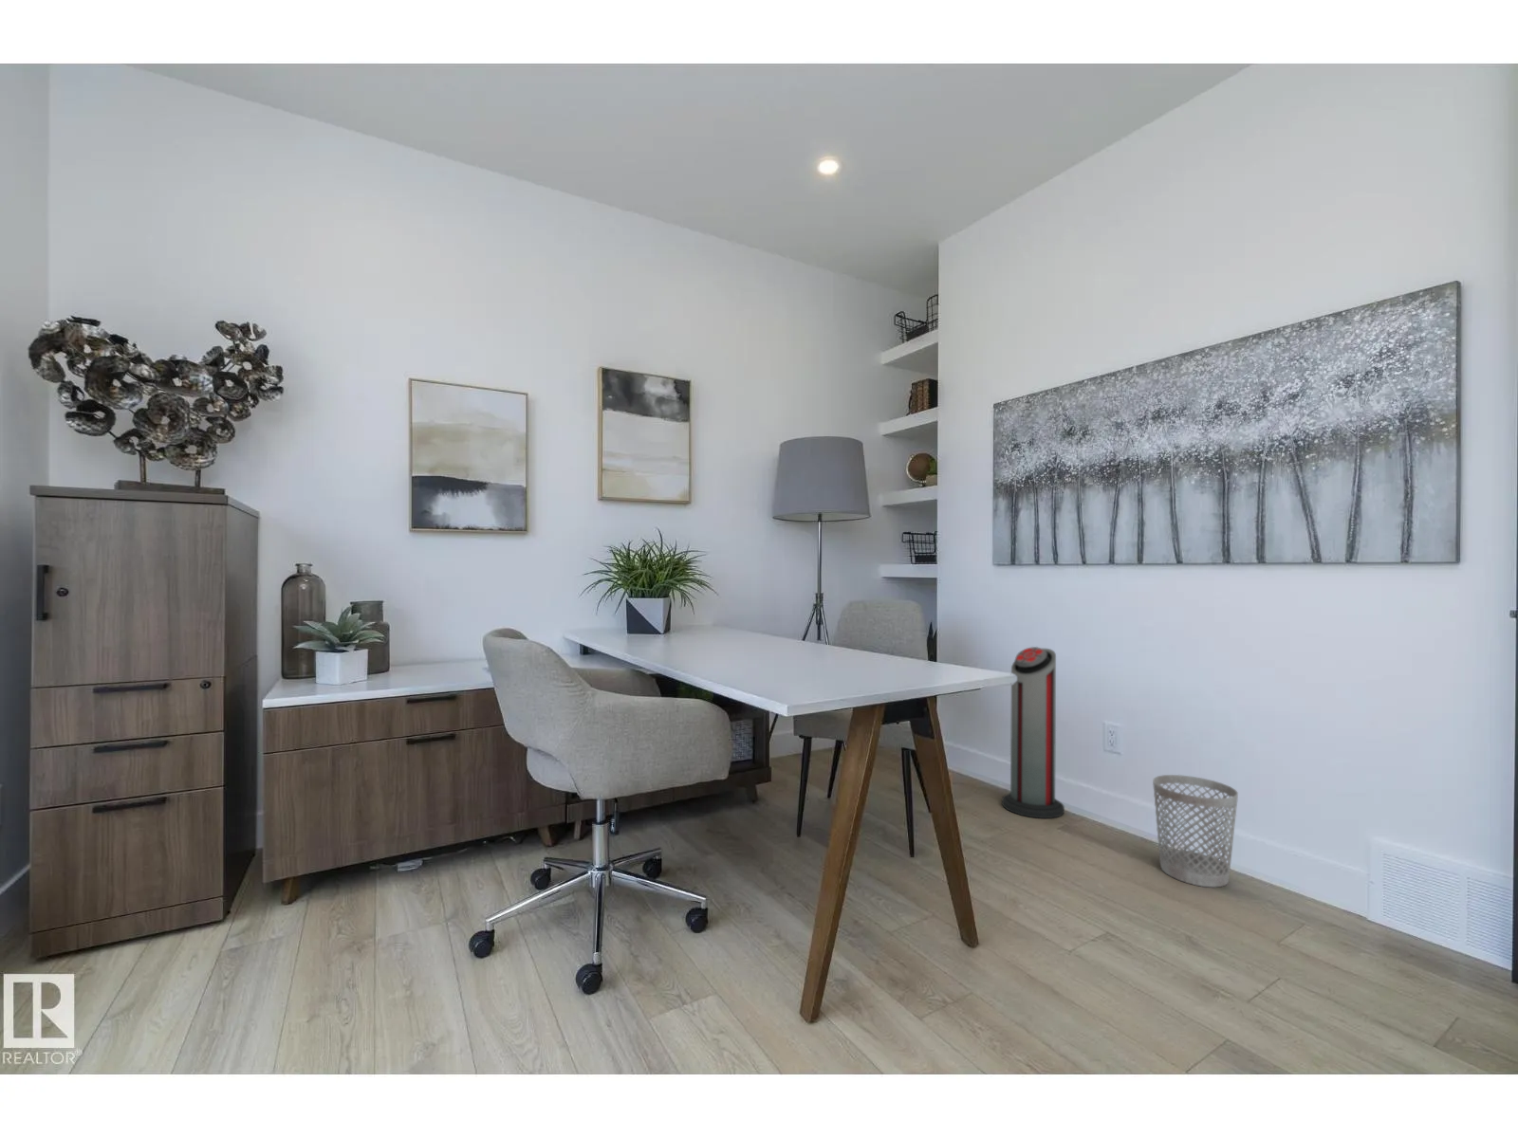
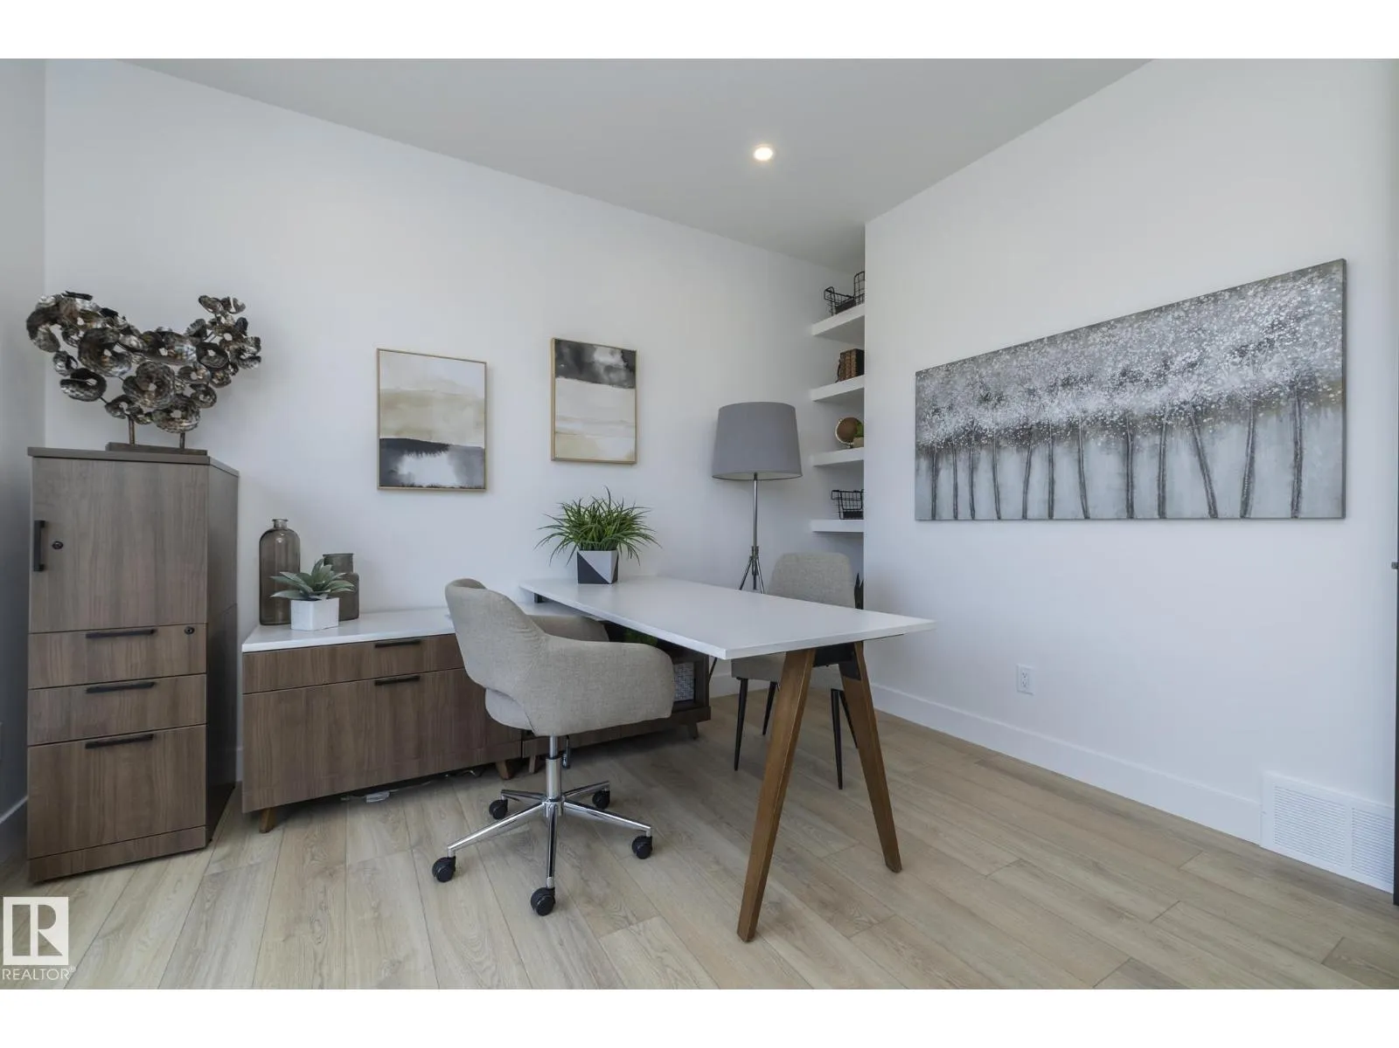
- wastebasket (1194, 828)
- air purifier (1033, 727)
